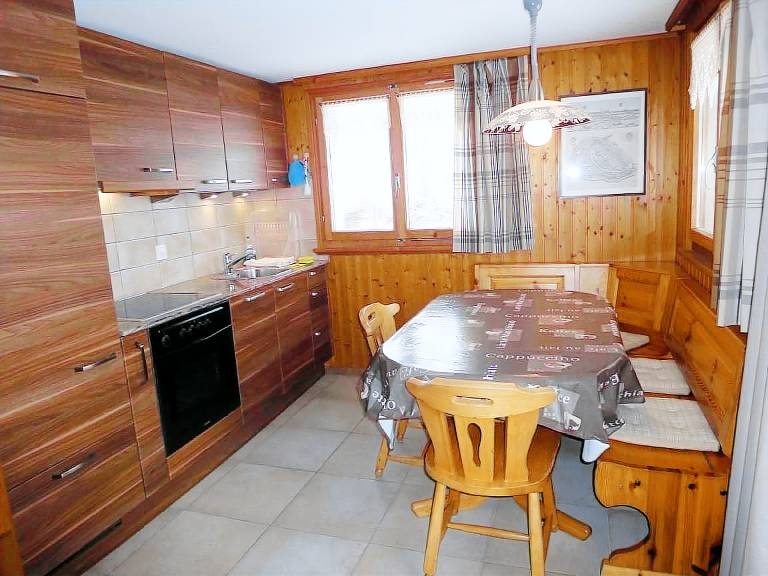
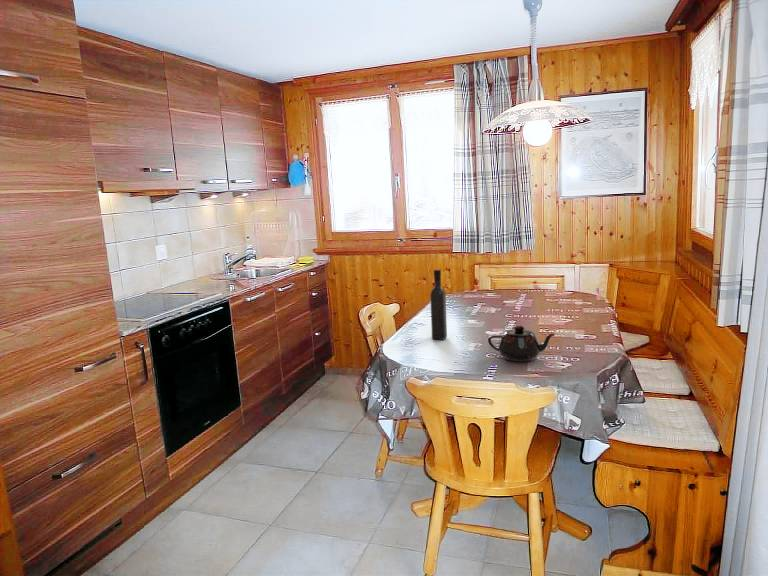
+ teapot (521, 341)
+ wine bottle (438, 304)
